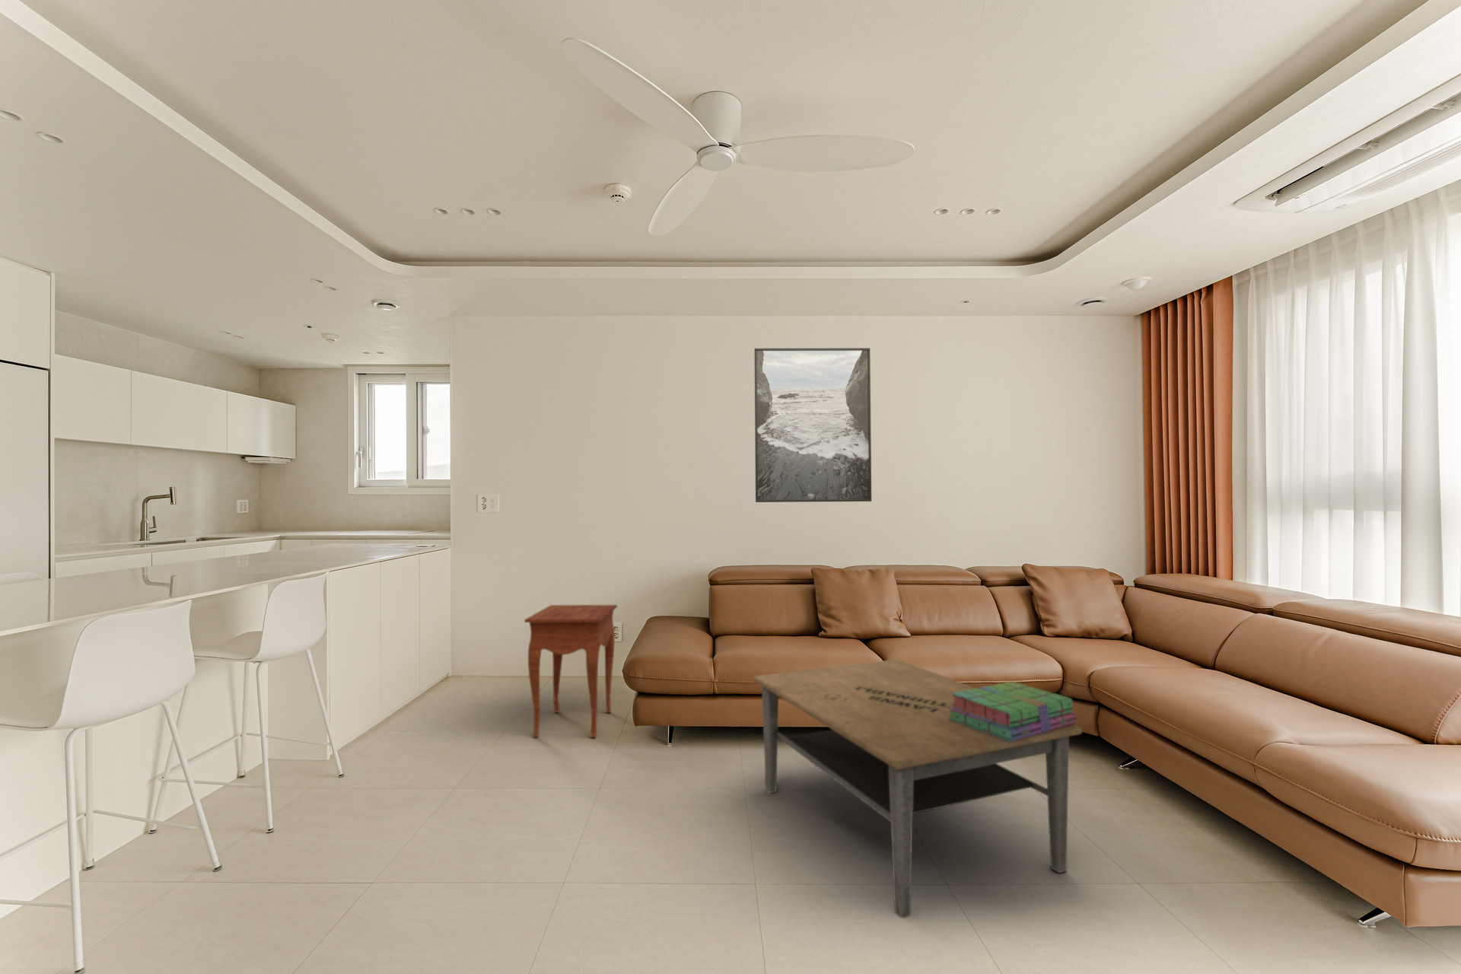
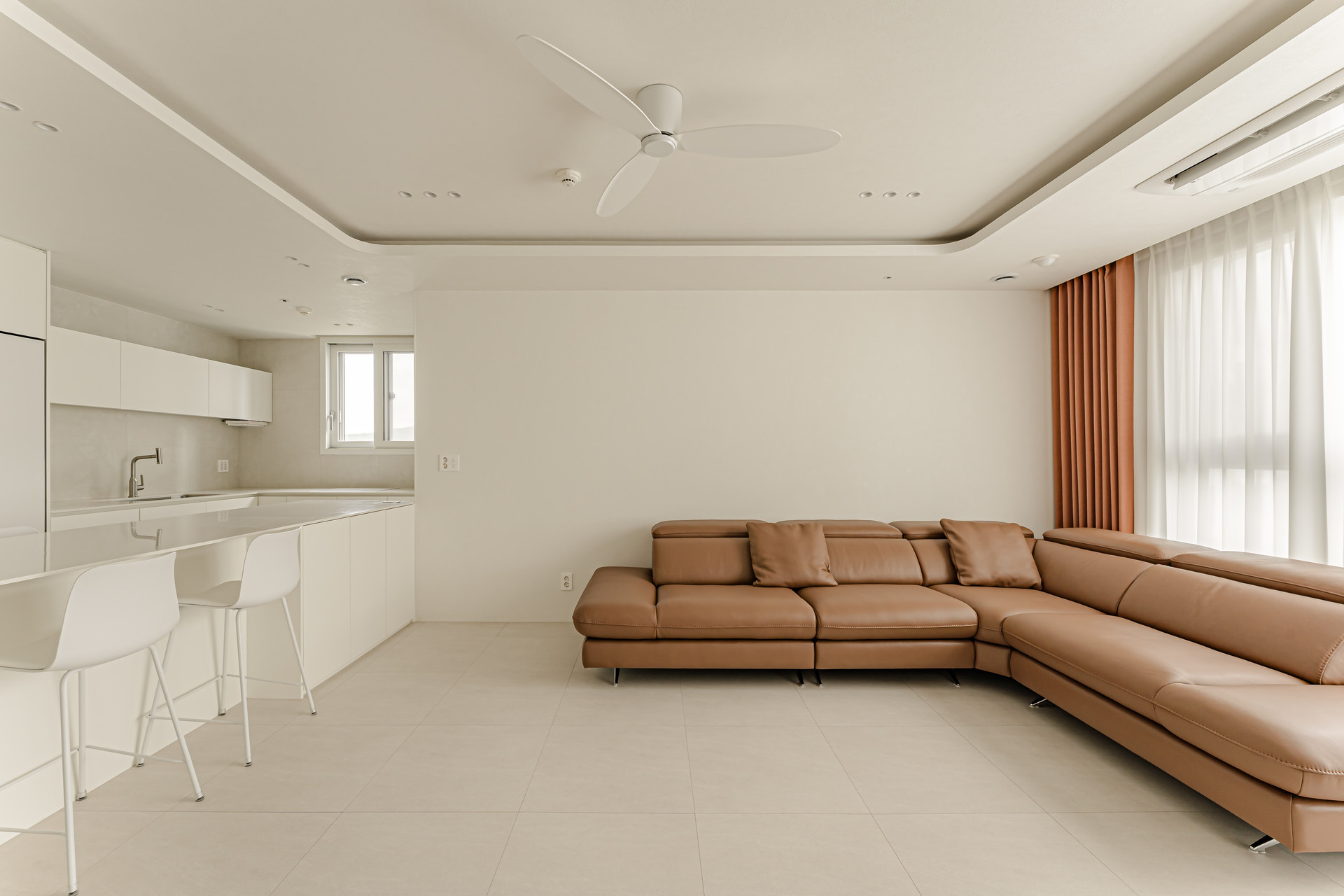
- coffee table (897, 761)
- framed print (813, 425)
- side table (586, 665)
- stack of books (1011, 708)
